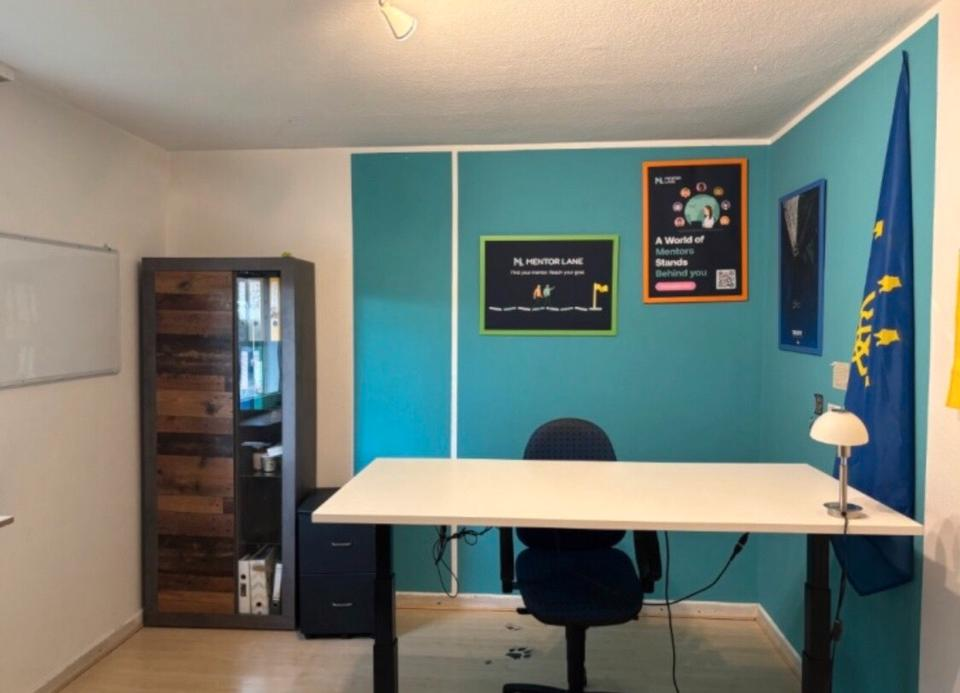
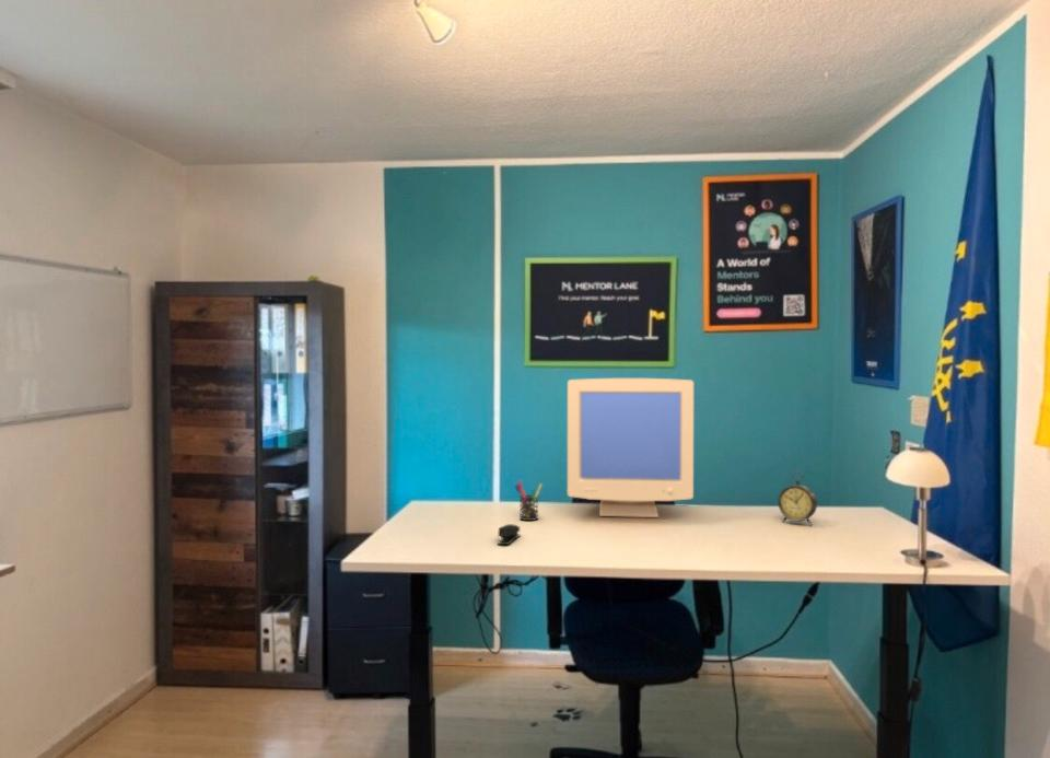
+ alarm clock (797, 497)
+ computer monitor (628, 445)
+ stapler (509, 530)
+ pen holder (528, 500)
